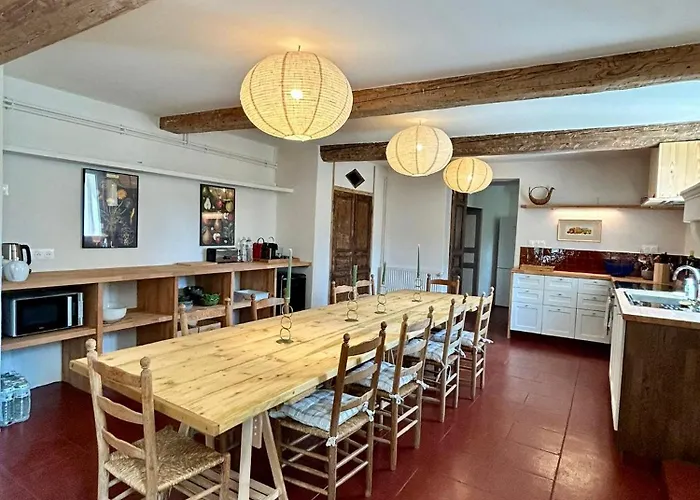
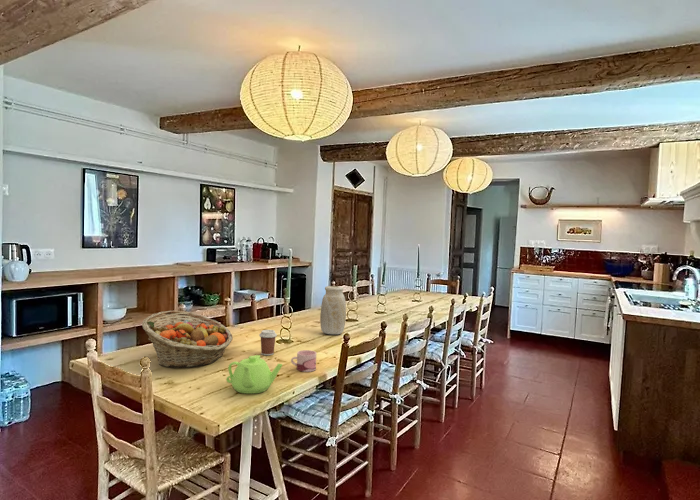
+ fruit basket (189, 336)
+ mug (303, 360)
+ vase (333, 309)
+ teapot (254, 372)
+ coffee cup (267, 342)
